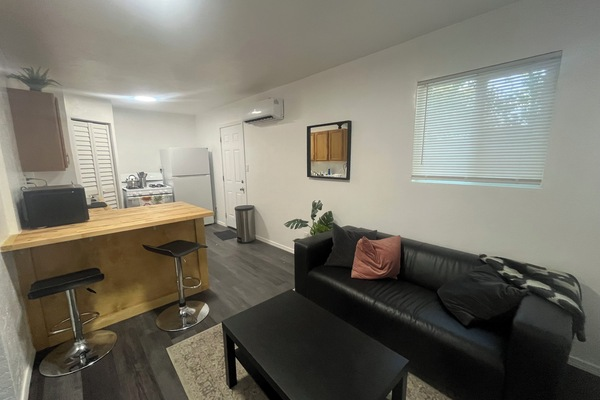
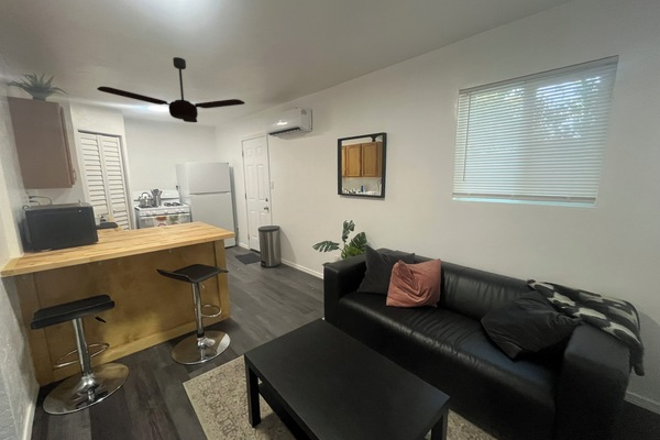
+ ceiling fan (180, 91)
